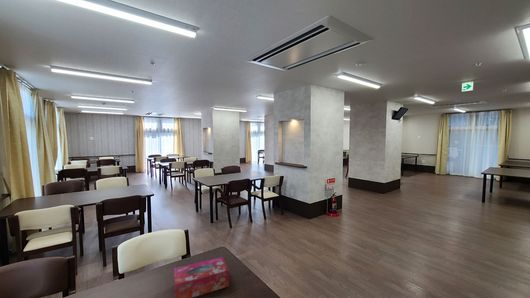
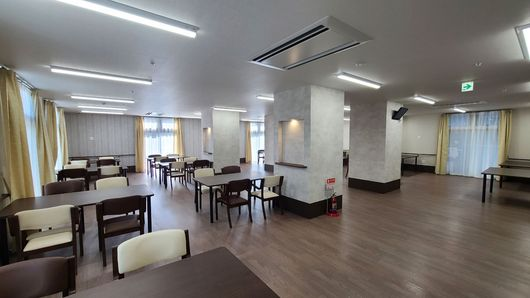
- tissue box (201, 277)
